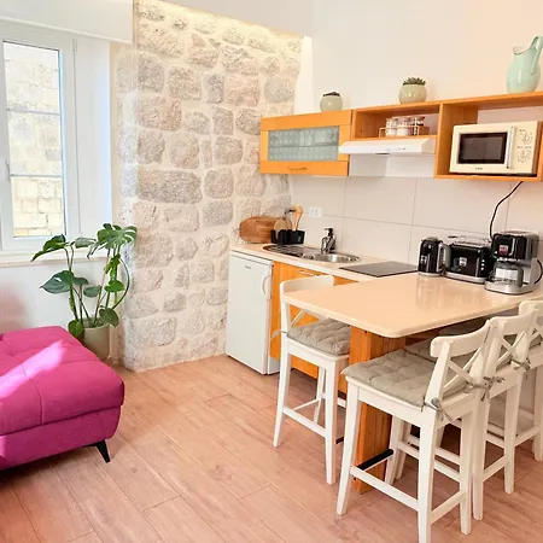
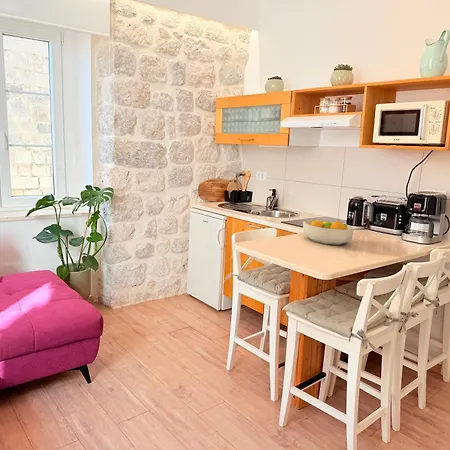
+ fruit bowl (327, 229)
